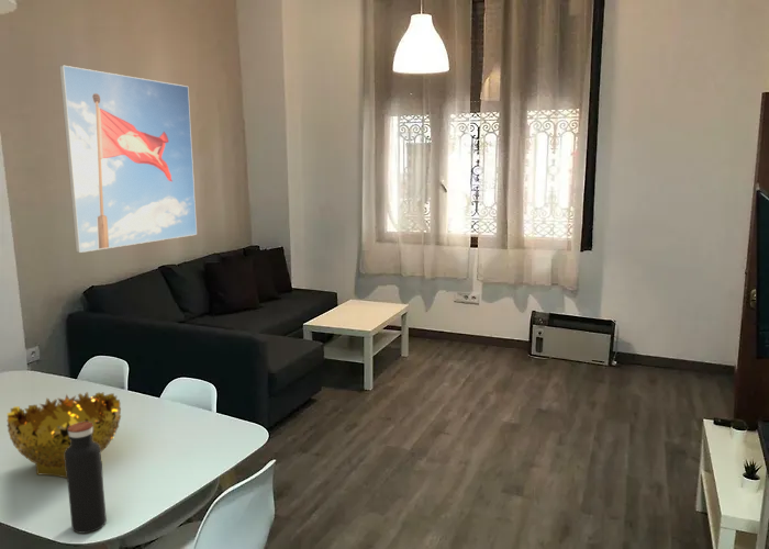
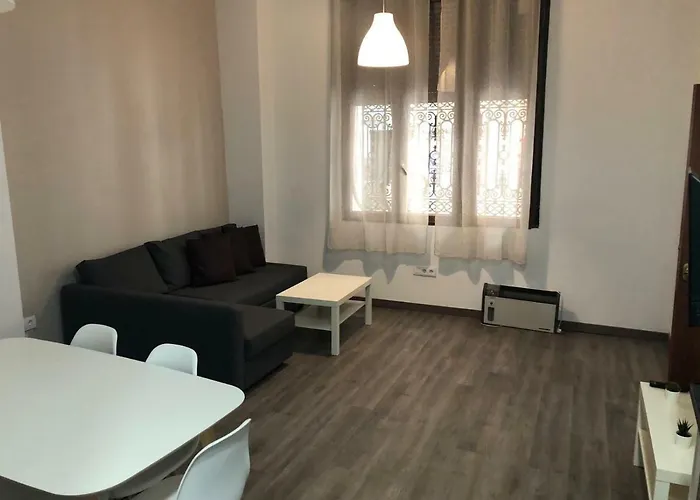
- decorative bowl (67, 434)
- water bottle (85, 475)
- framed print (137, 161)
